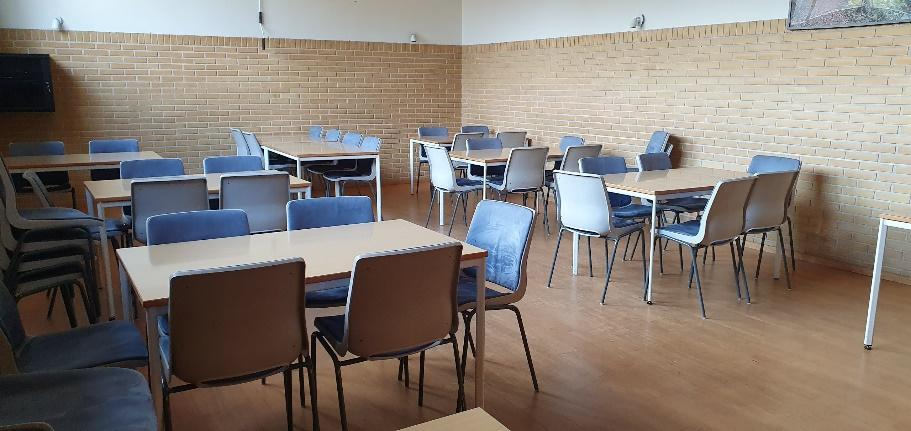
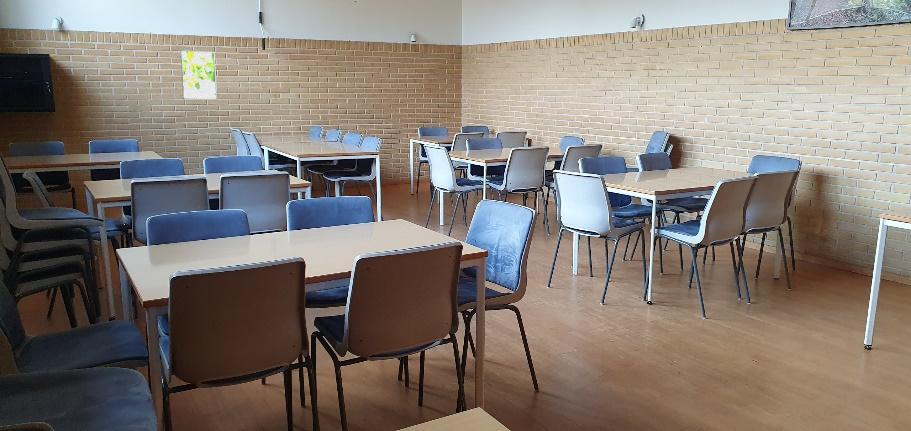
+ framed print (199, 75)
